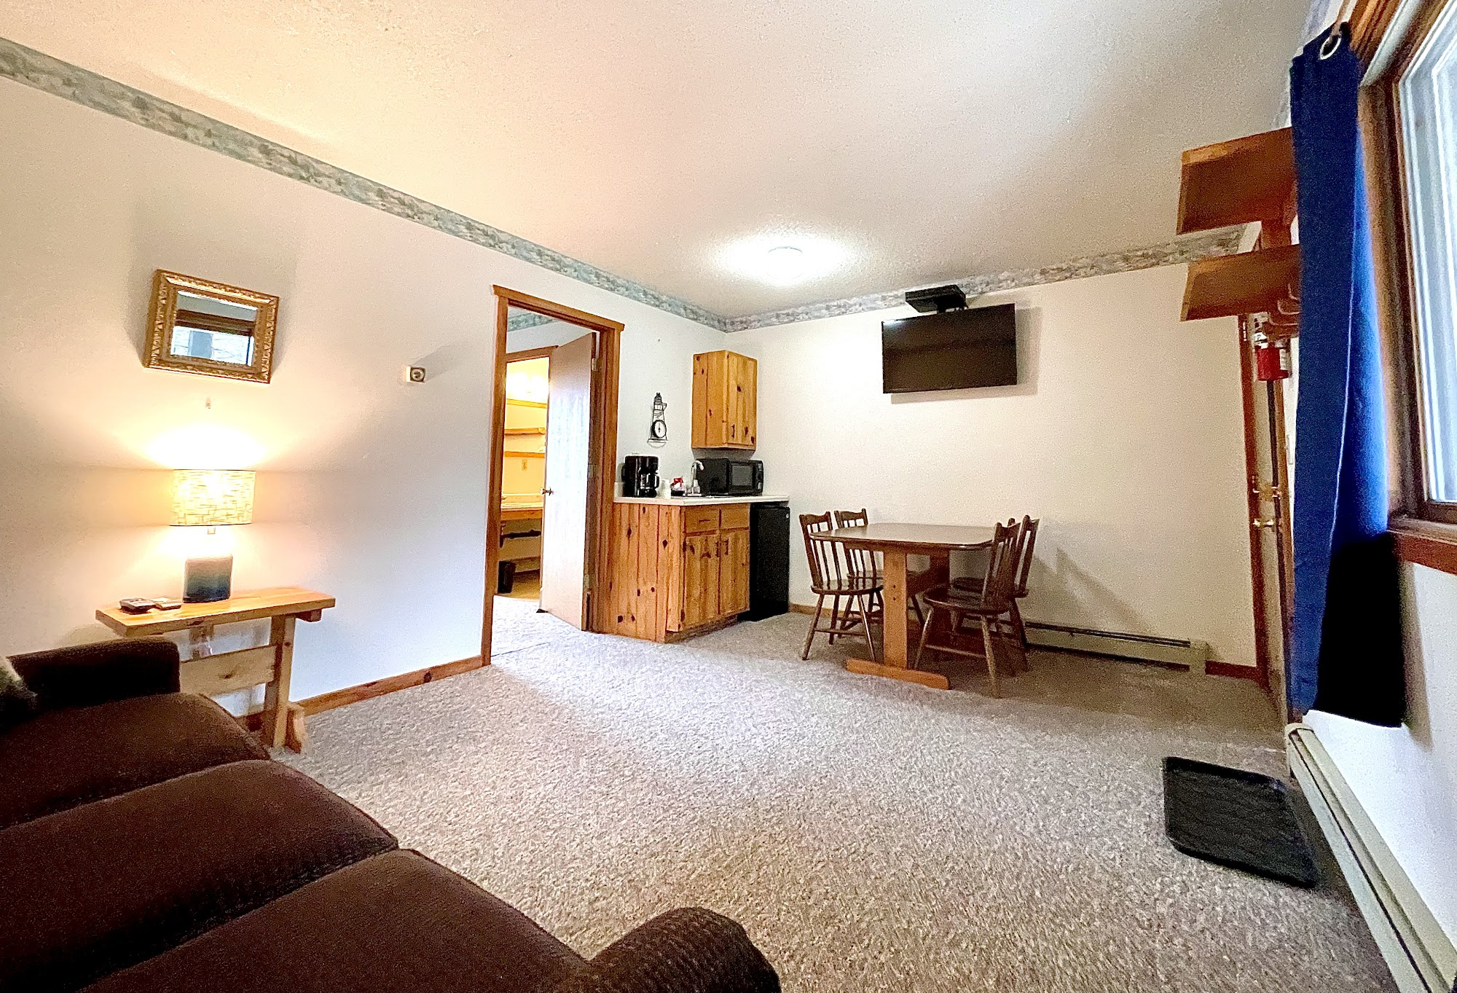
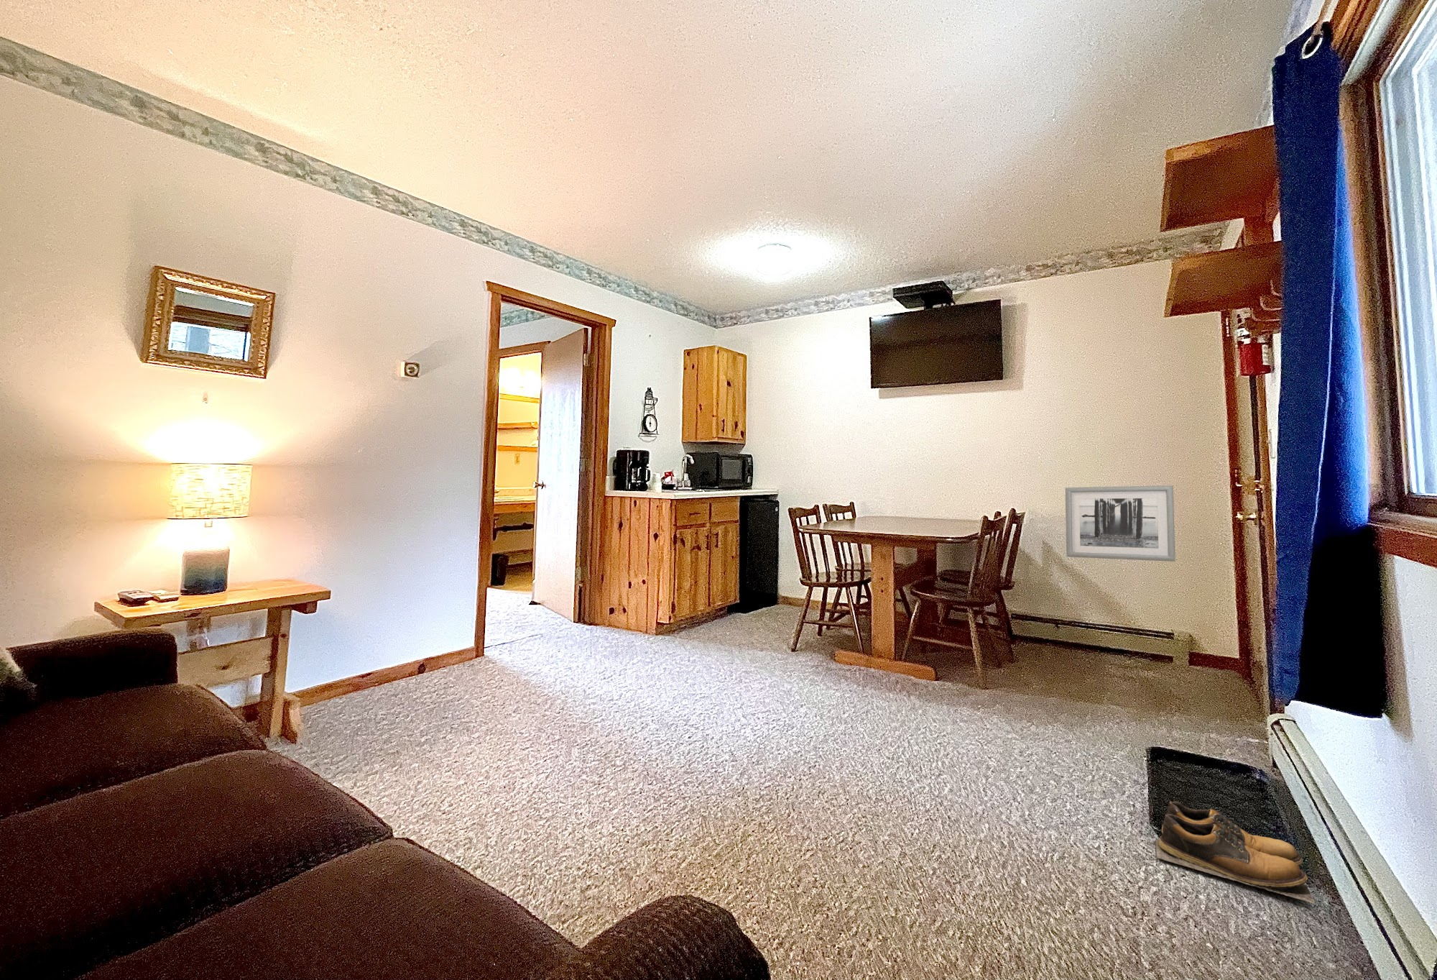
+ shoes (1224, 838)
+ wall art (1117, 522)
